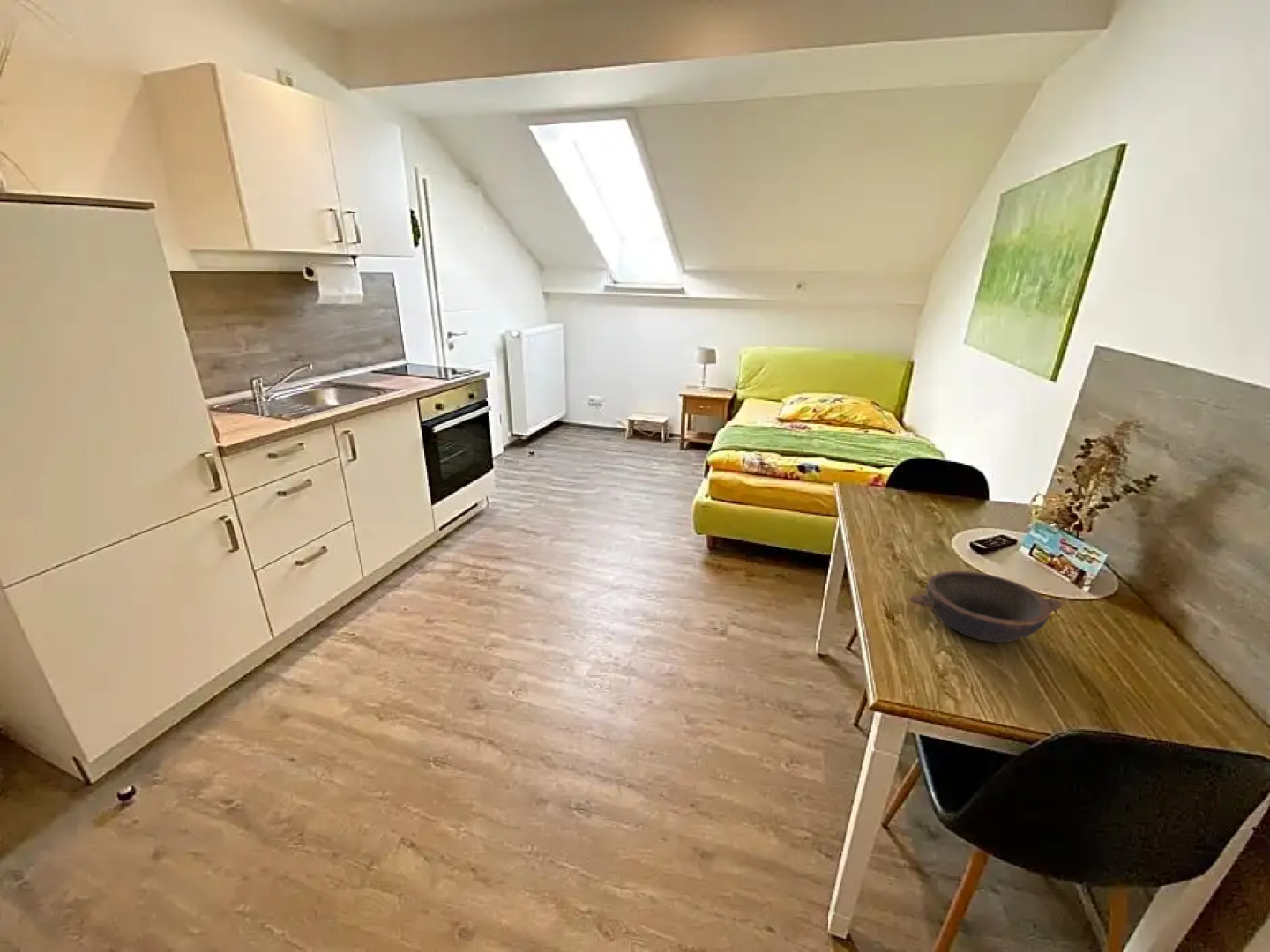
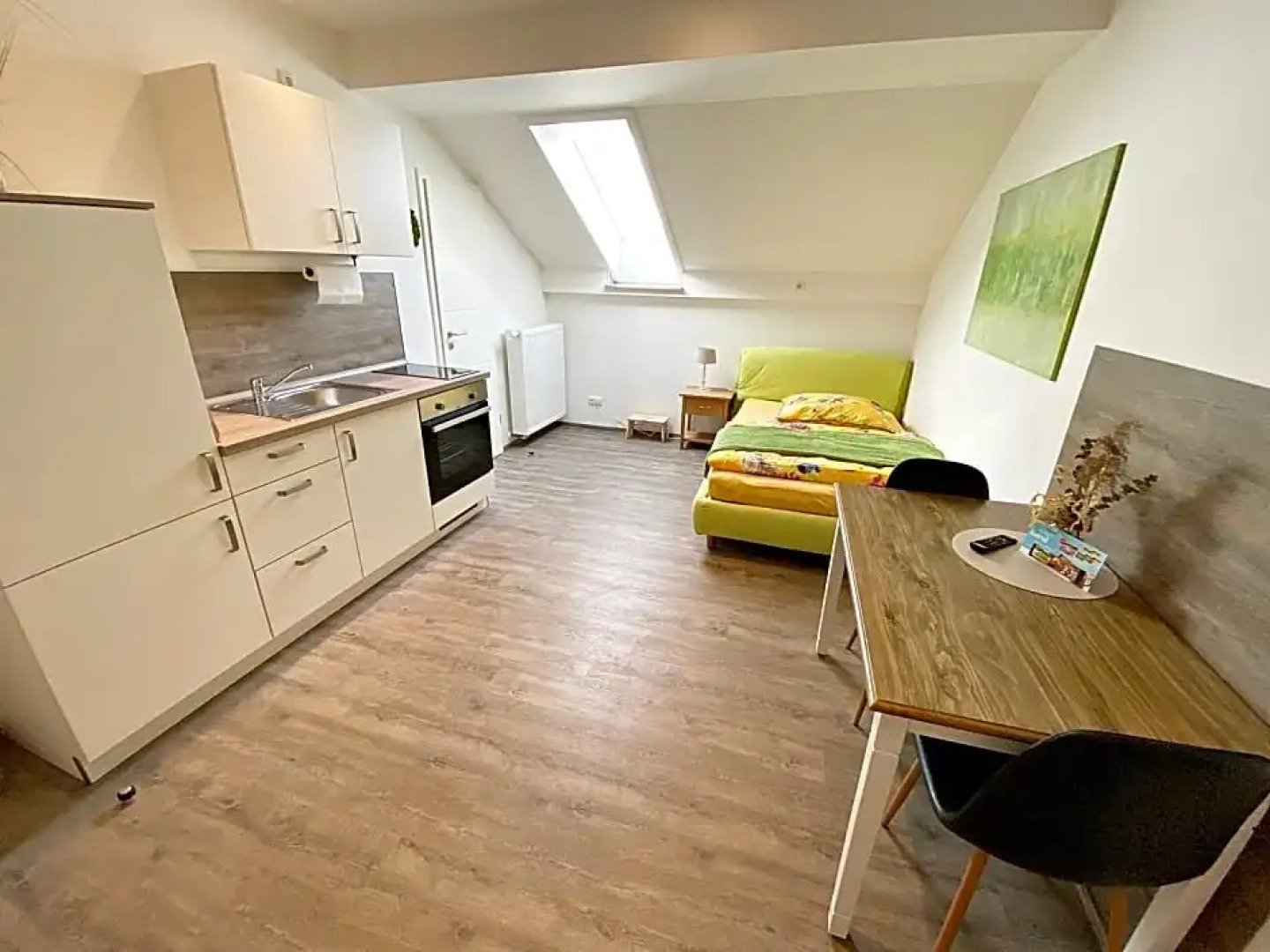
- bowl (982, 610)
